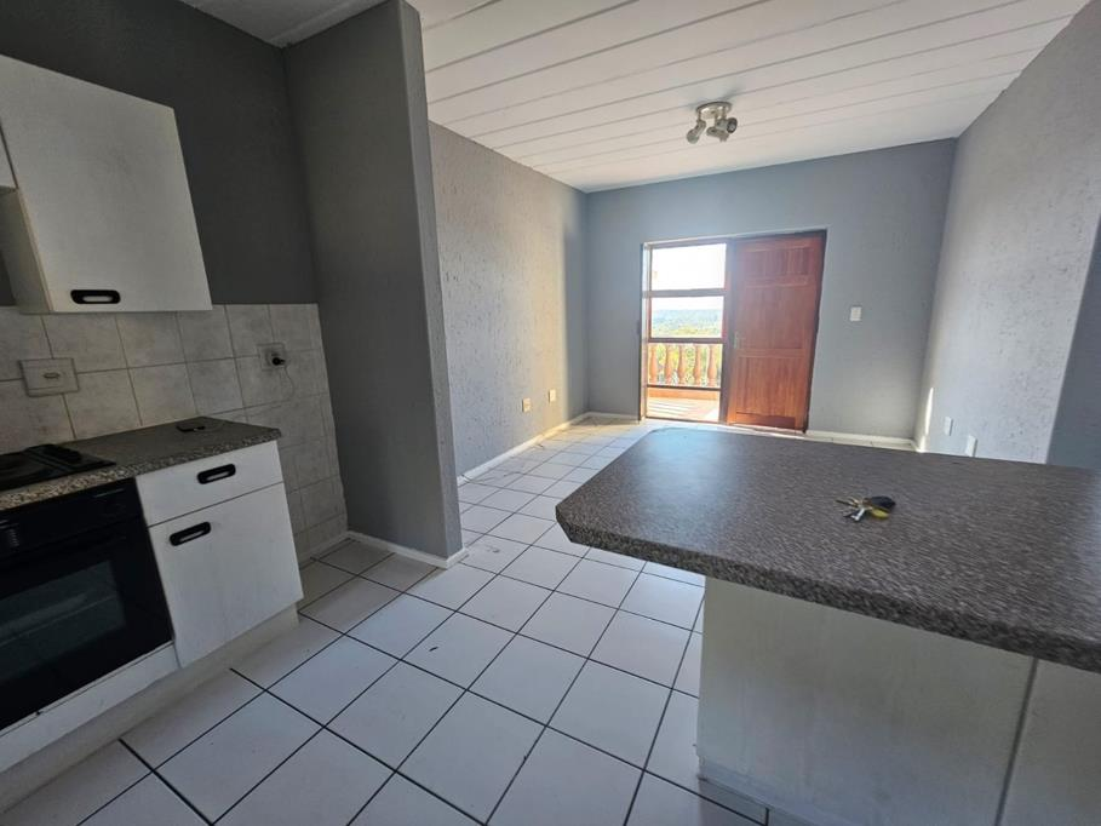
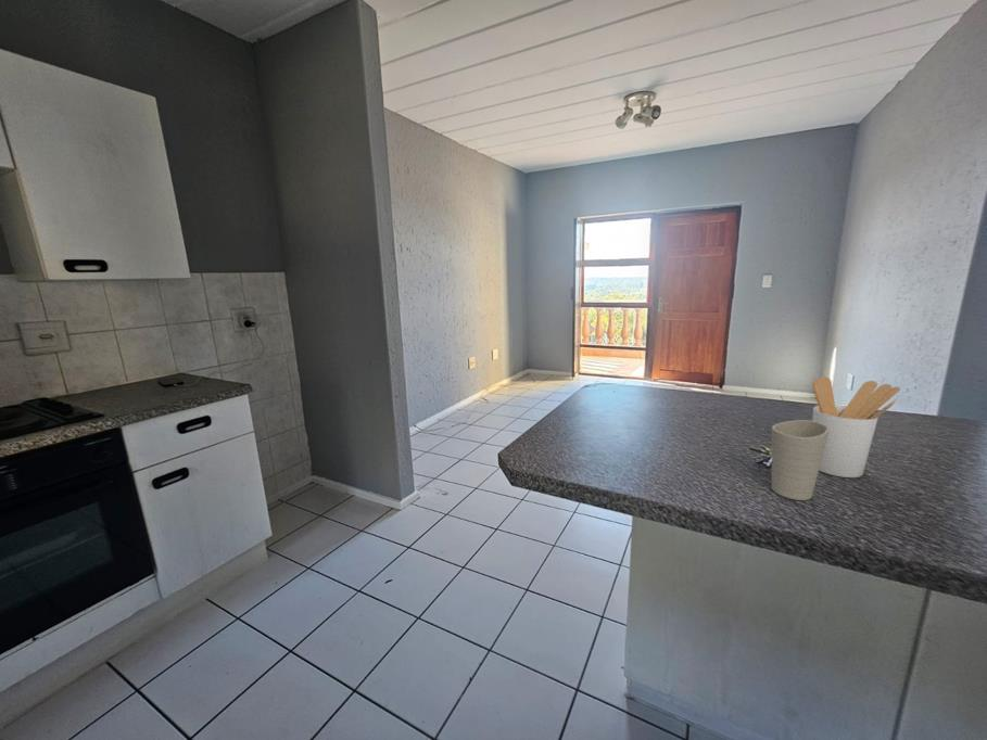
+ utensil holder (851, 424)
+ cup (795, 458)
